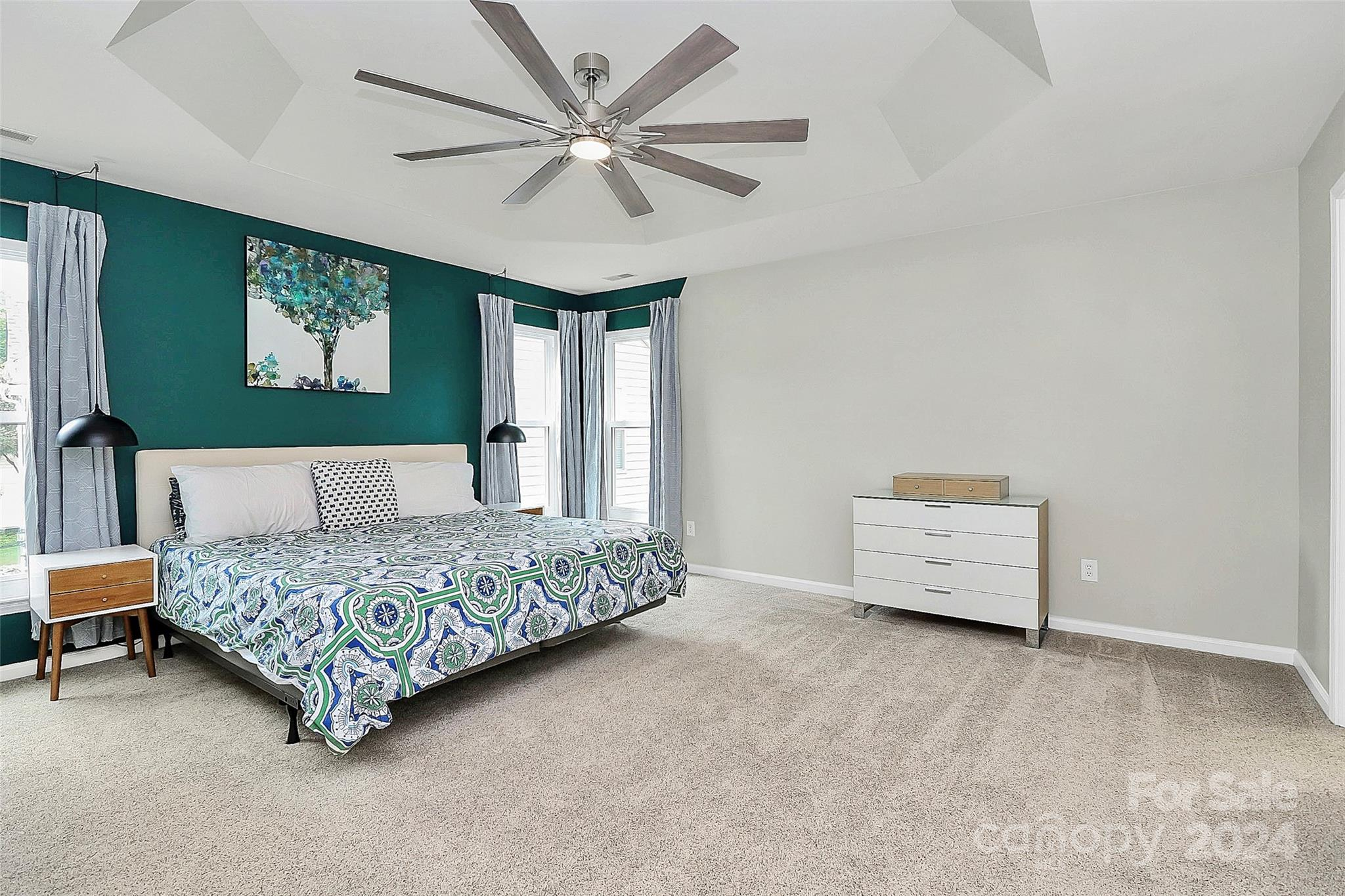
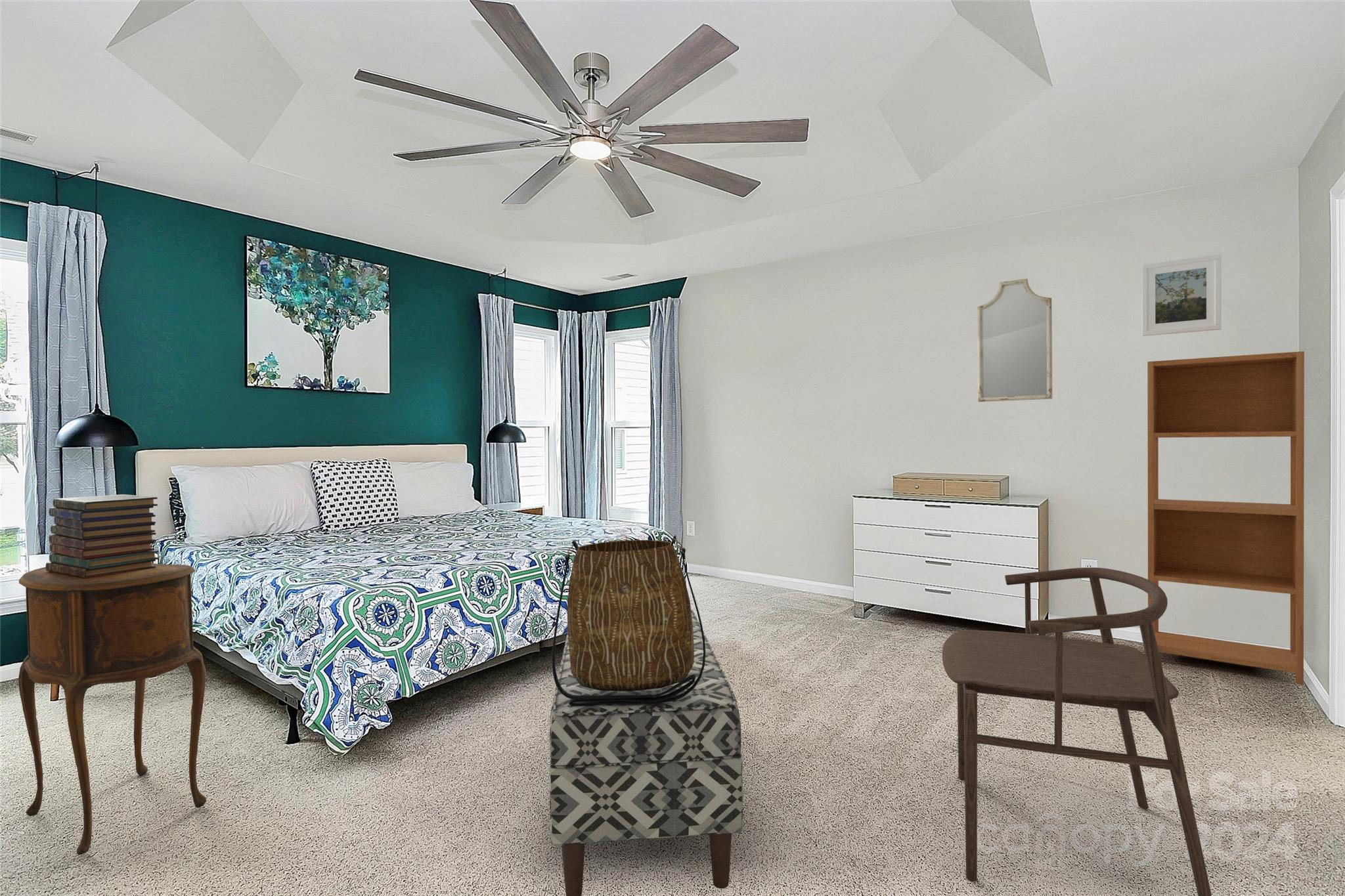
+ home mirror (1013, 340)
+ side table (105, 683)
+ book stack (104, 532)
+ tote bag (632, 615)
+ armchair (1055, 708)
+ bookcase (1221, 511)
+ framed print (1180, 296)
+ bench (638, 721)
